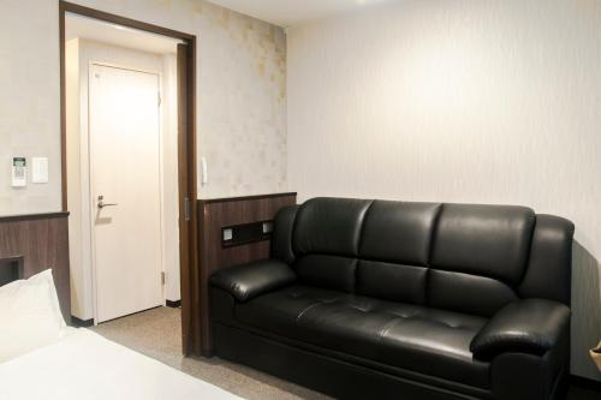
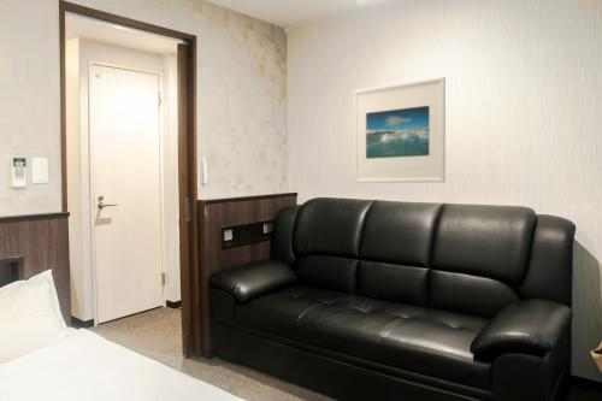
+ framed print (396, 134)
